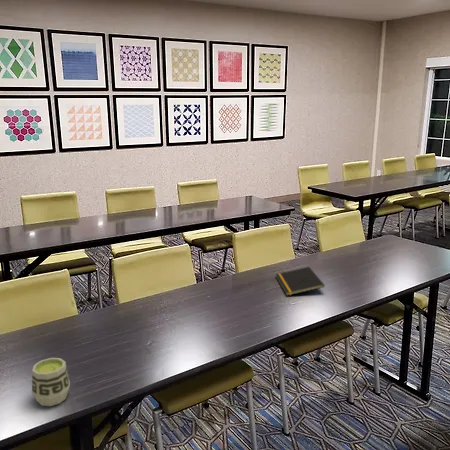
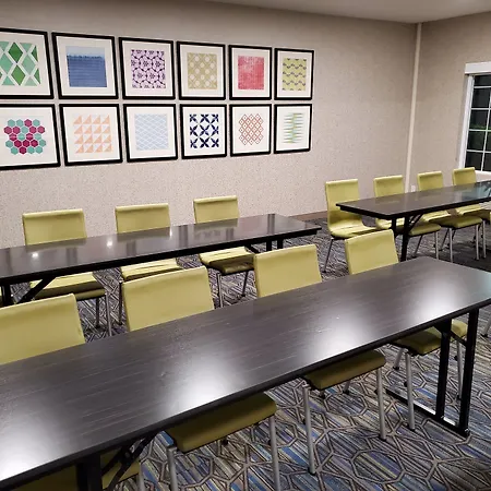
- cup (50, 382)
- notepad (298, 280)
